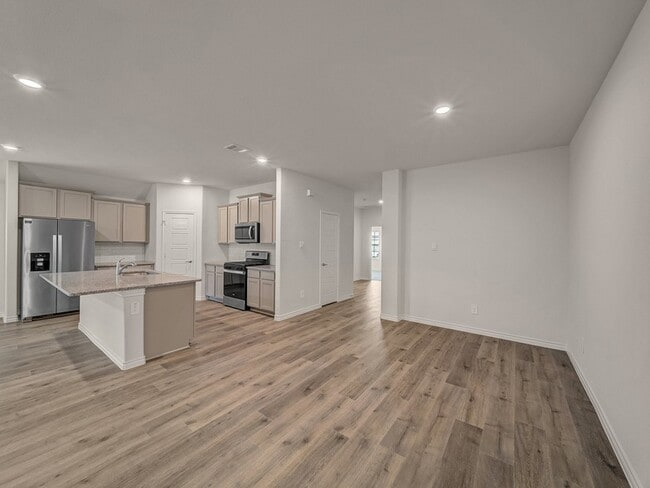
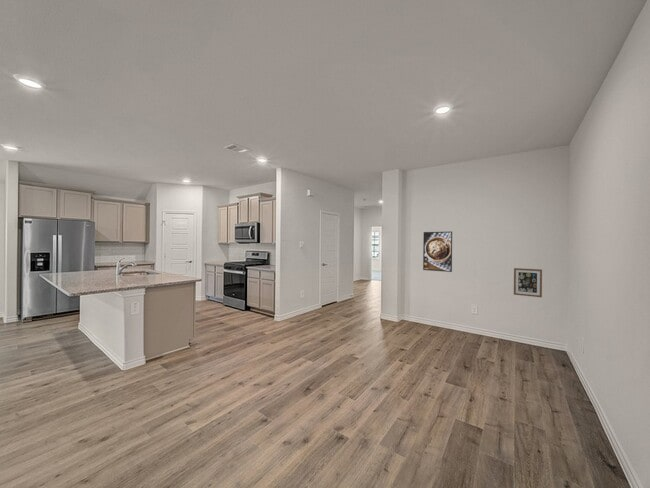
+ wall art (527, 282)
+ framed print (437, 251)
